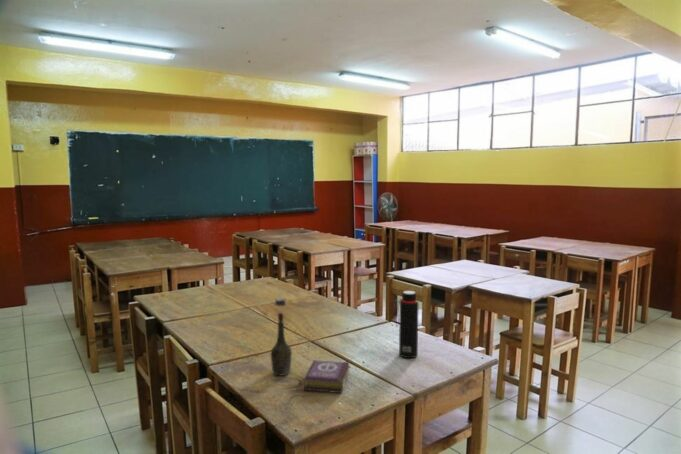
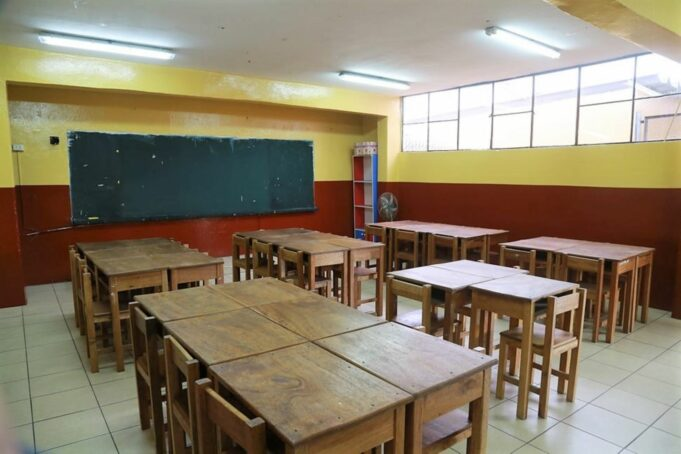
- book (327, 374)
- water bottle (406, 323)
- bottle (280, 335)
